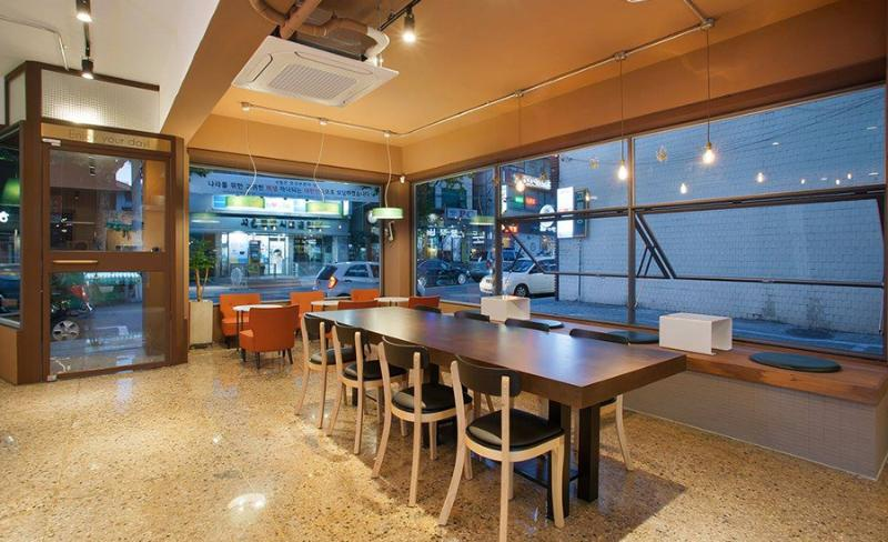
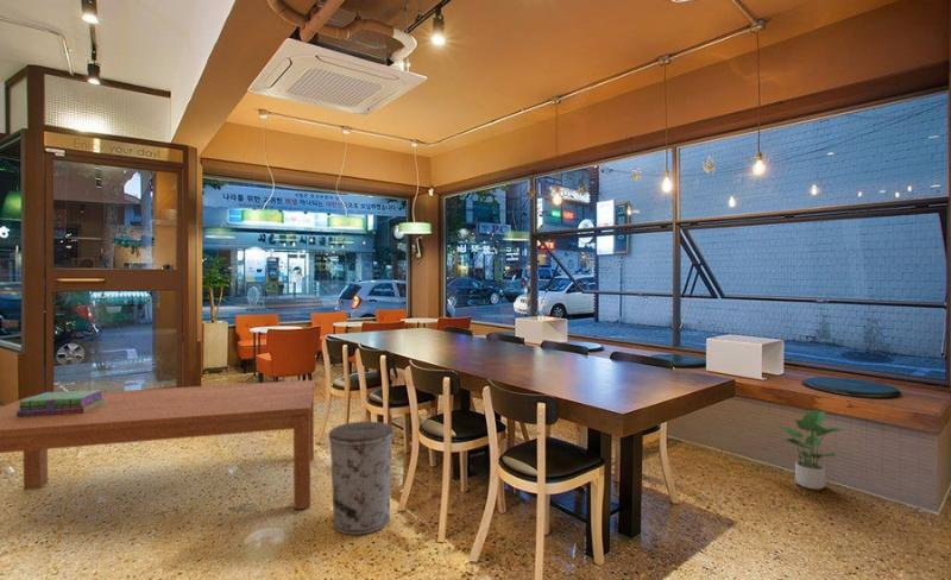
+ trash can (361, 473)
+ potted plant (805, 447)
+ stack of books (63, 402)
+ dining table (163, 439)
